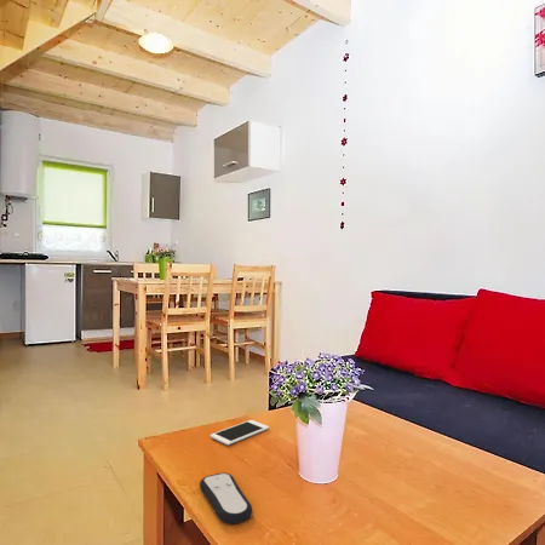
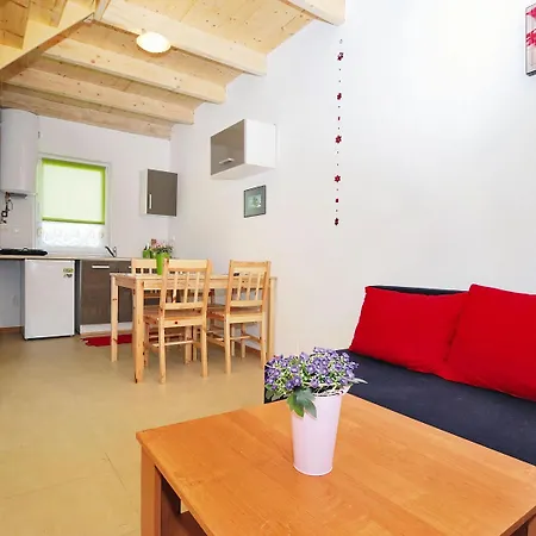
- remote control (225, 495)
- cell phone (240, 431)
